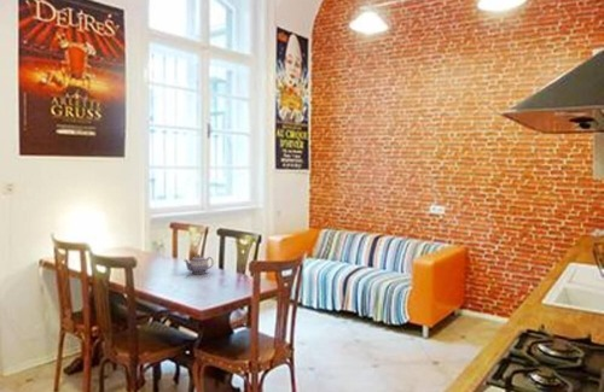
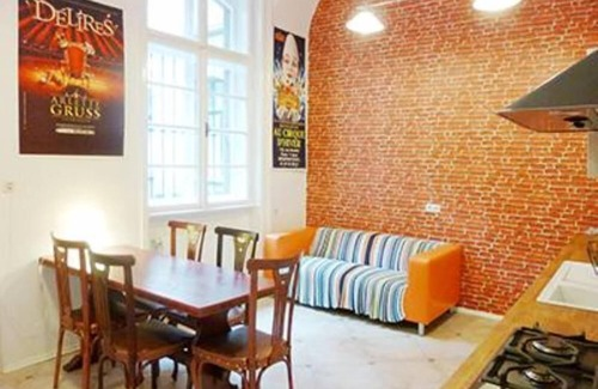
- teapot (198, 263)
